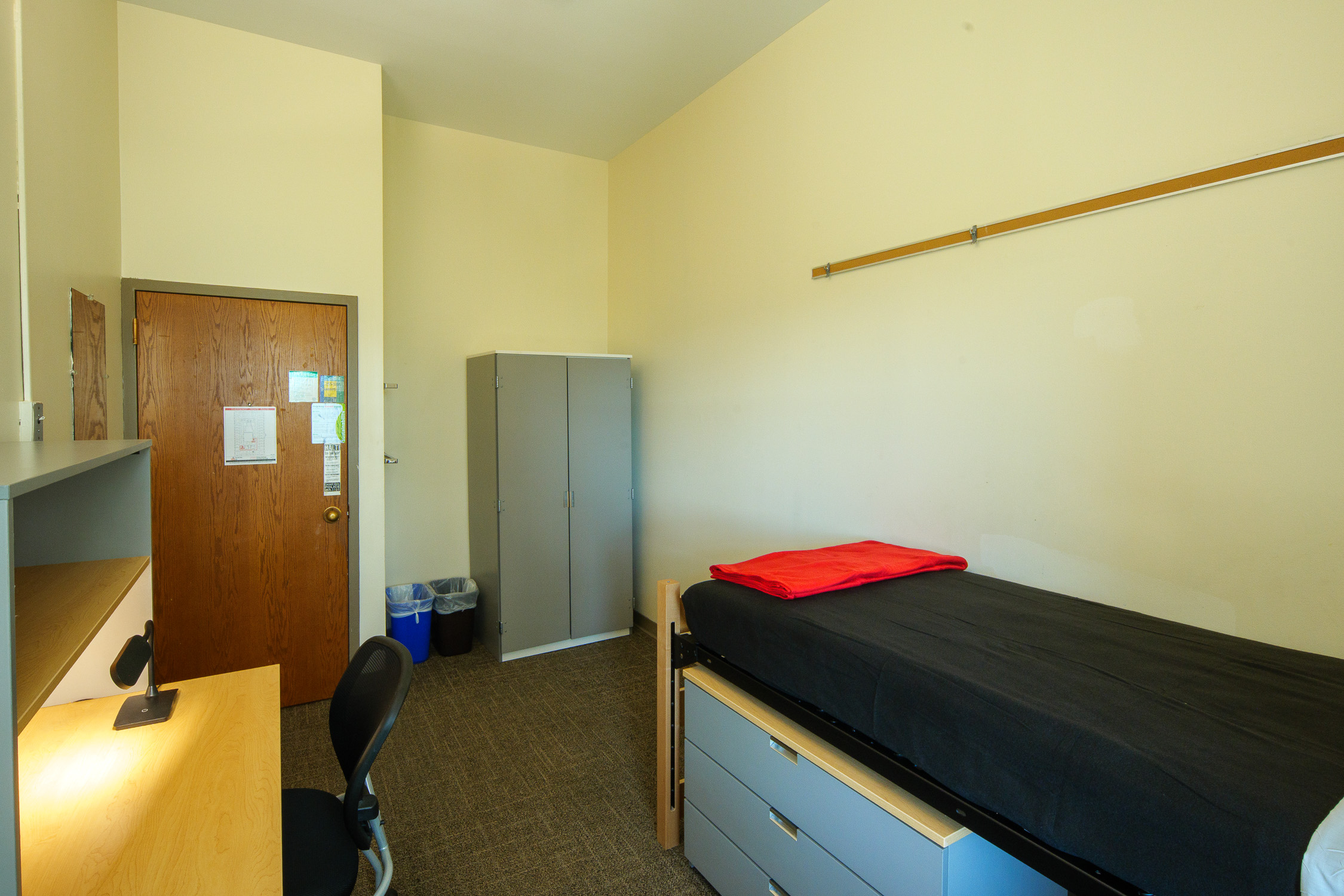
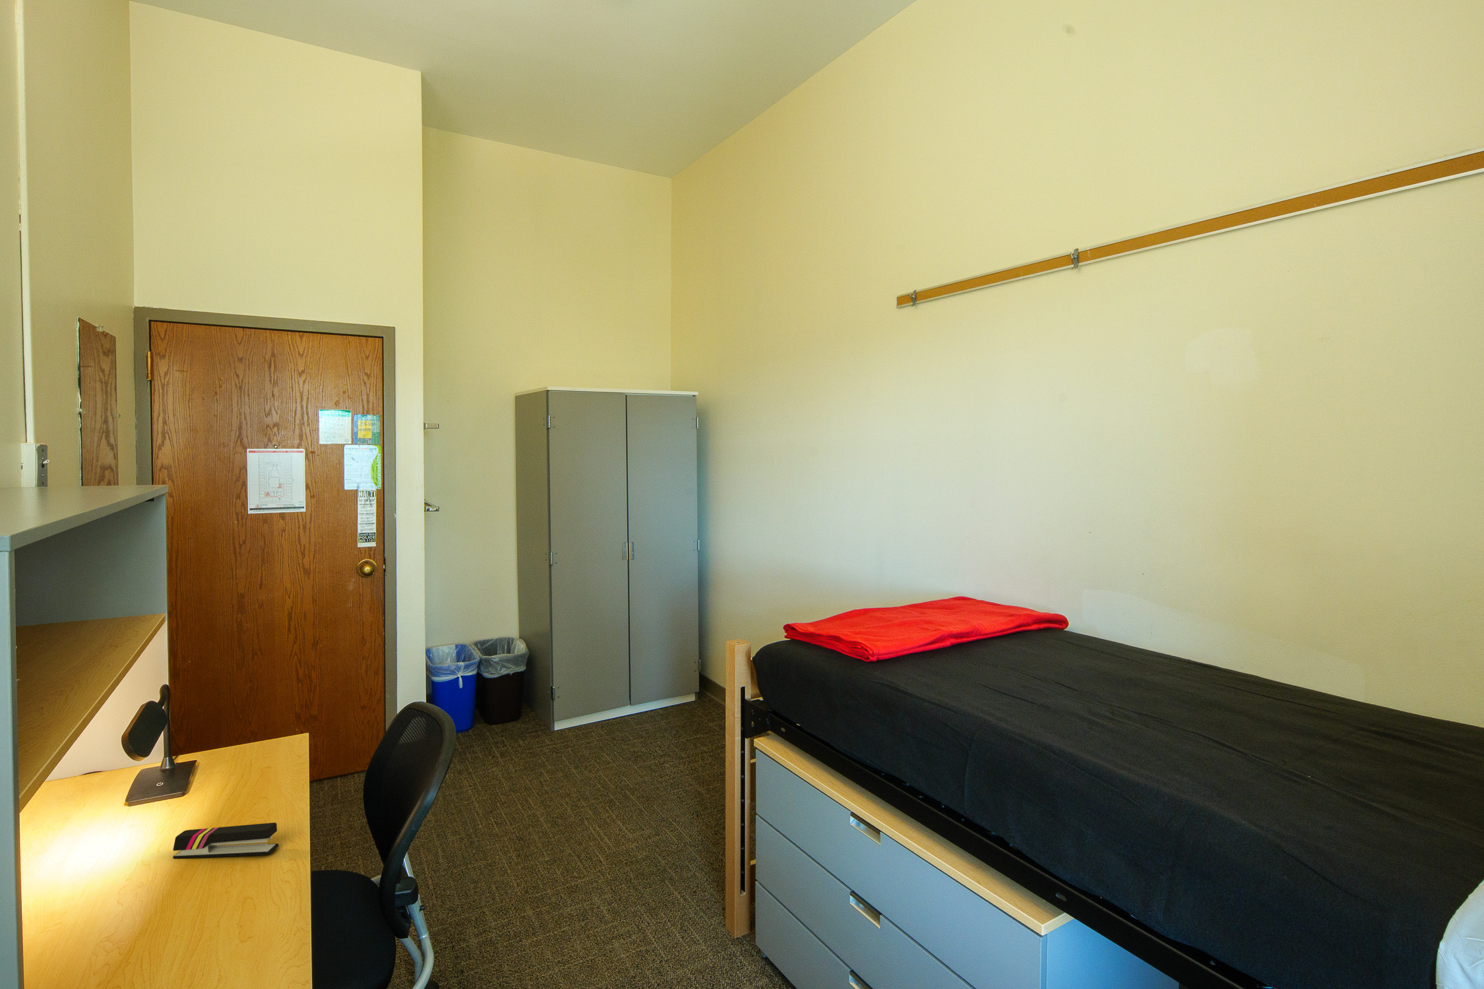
+ stapler (226, 840)
